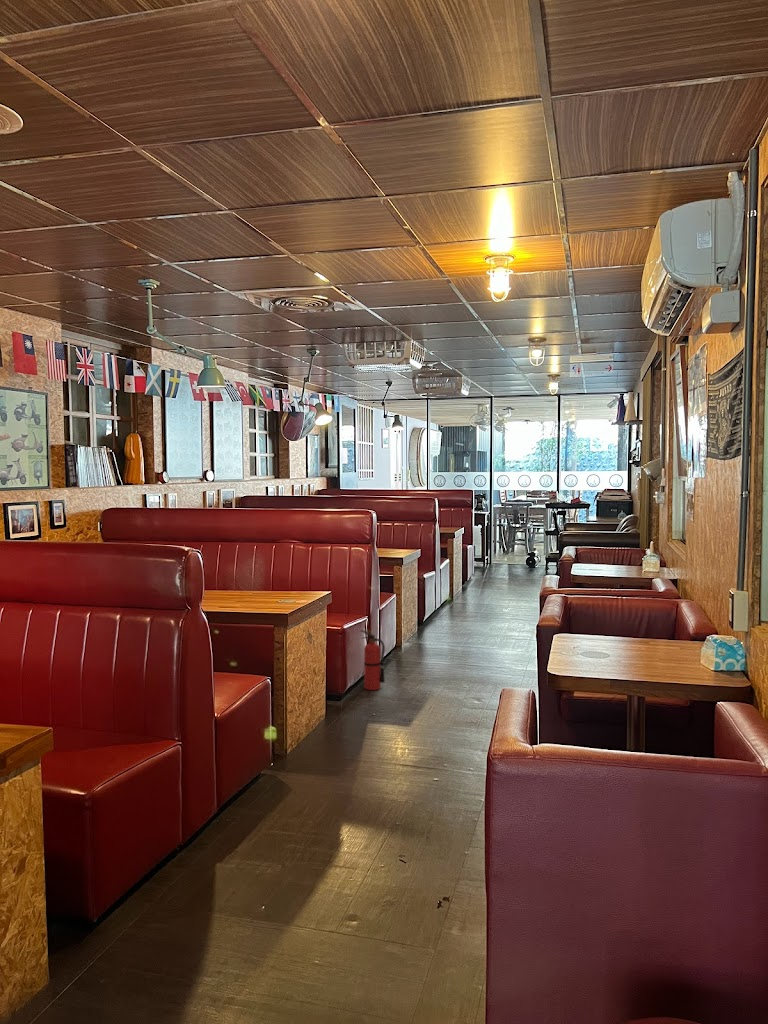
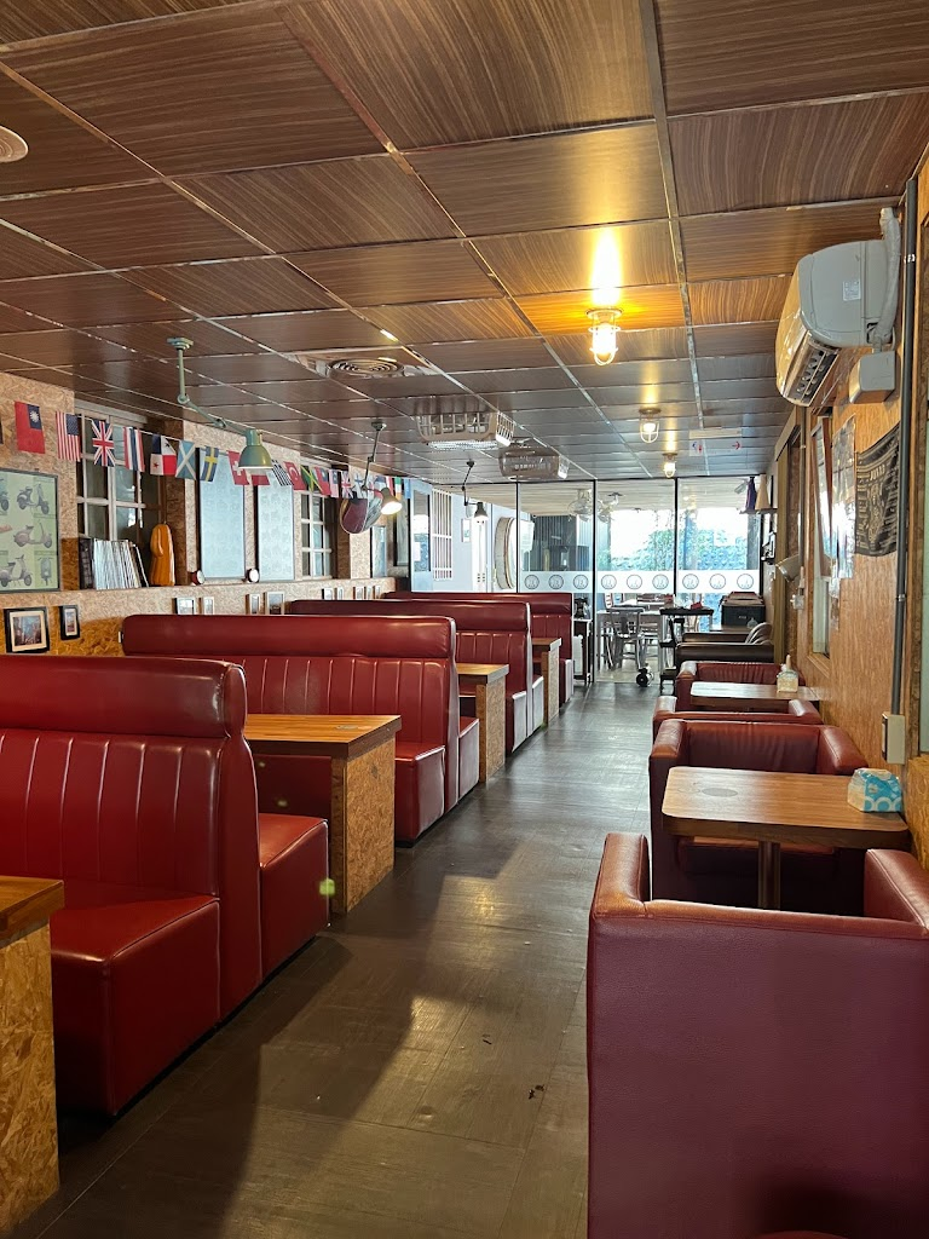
- fire extinguisher (373, 659)
